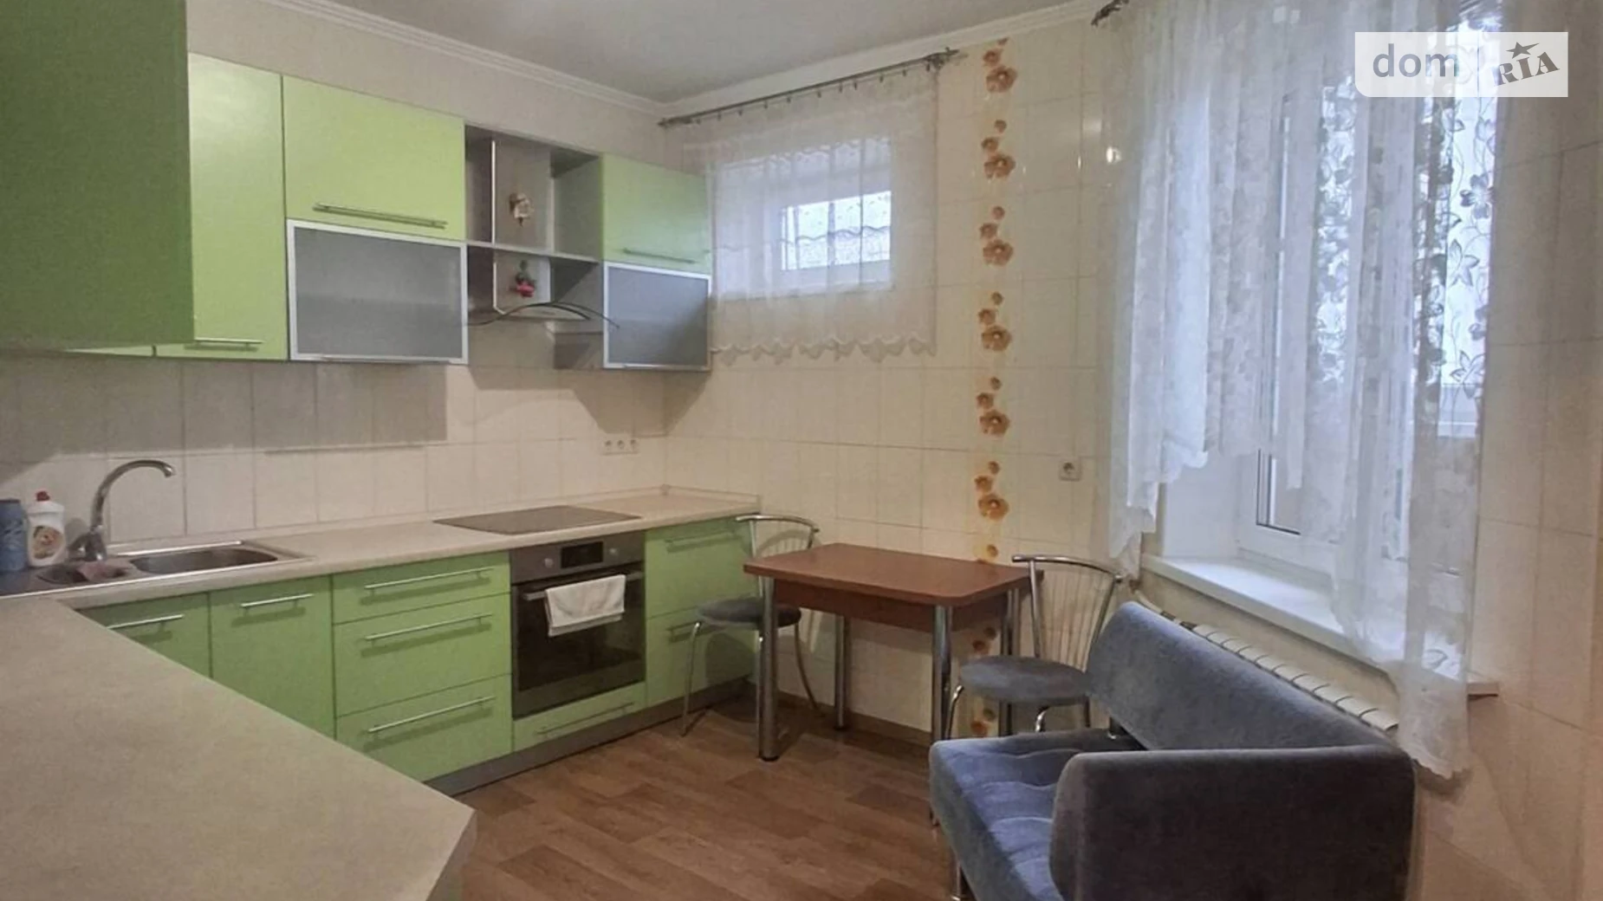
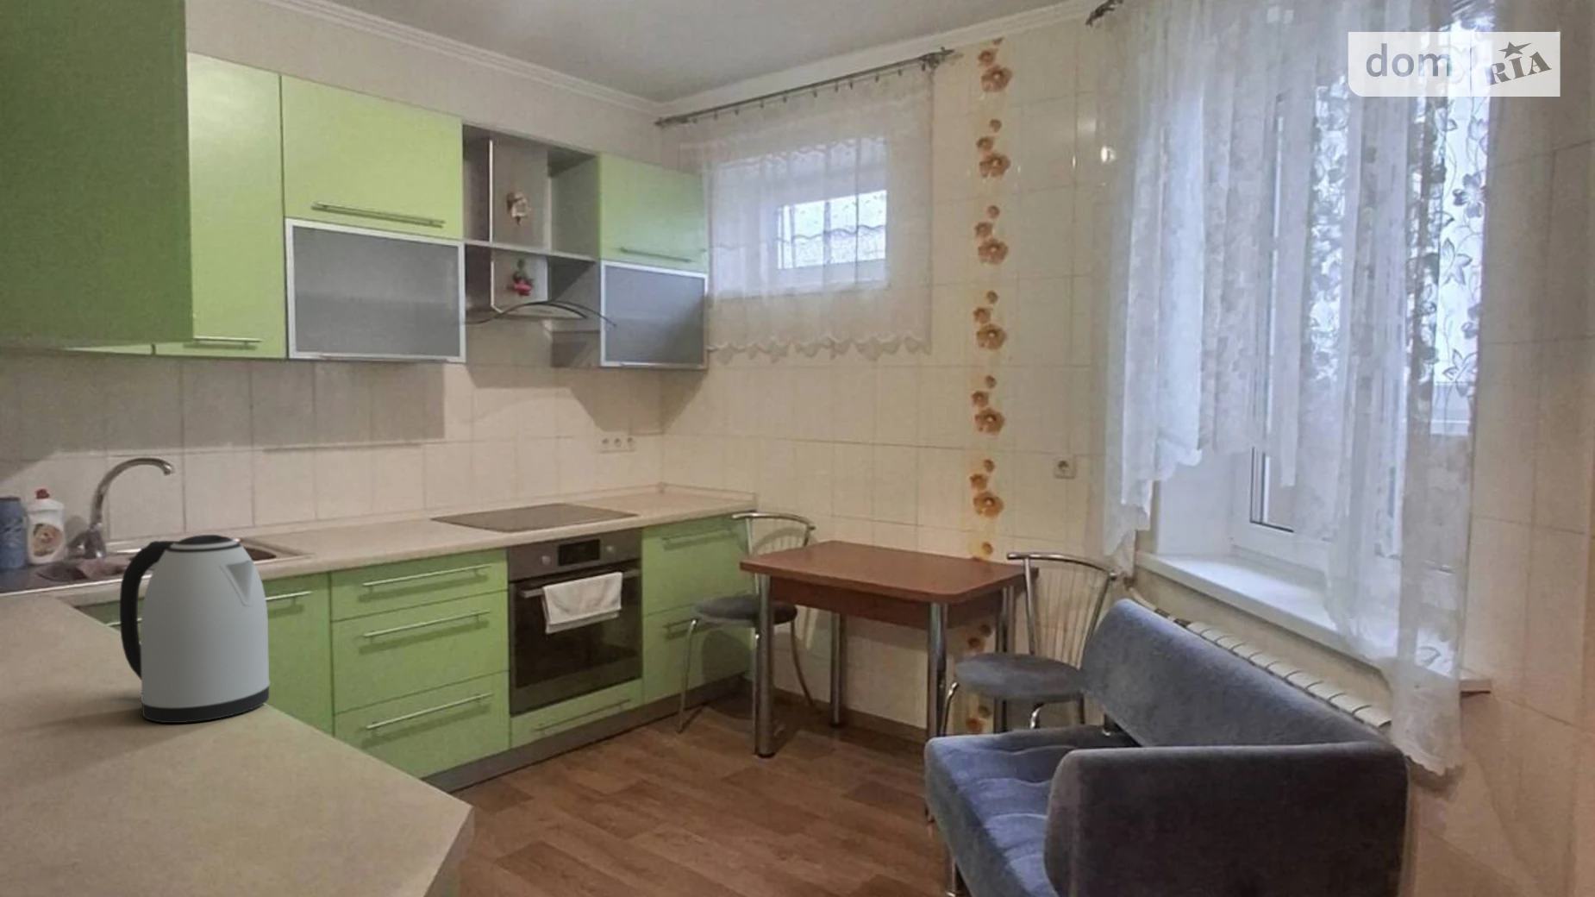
+ kettle (188, 619)
